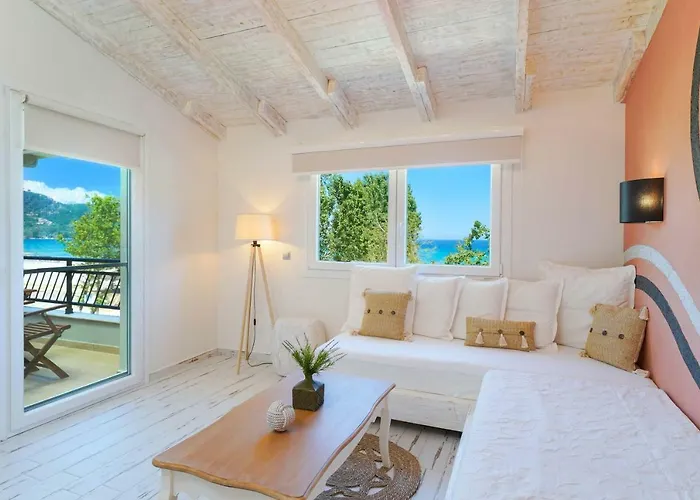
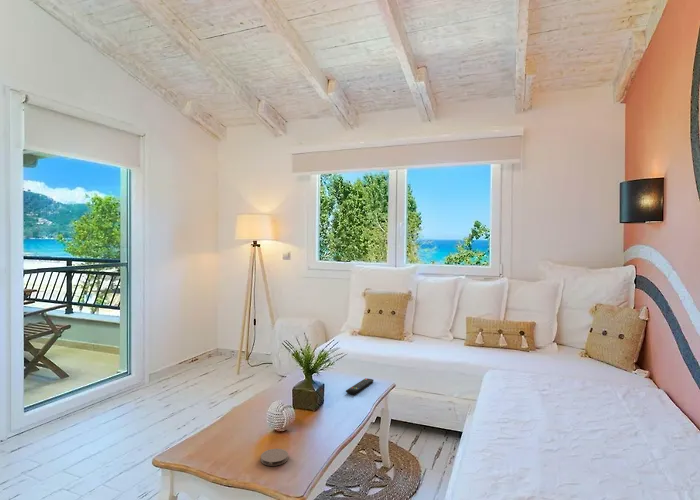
+ remote control (360, 385)
+ coaster (274, 456)
